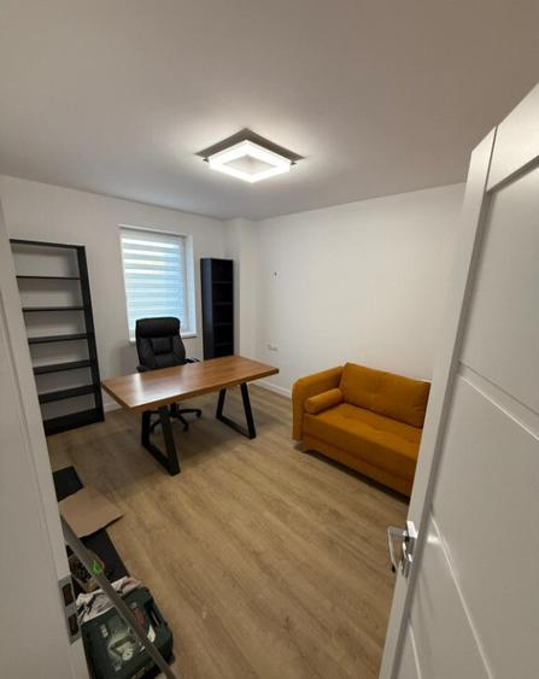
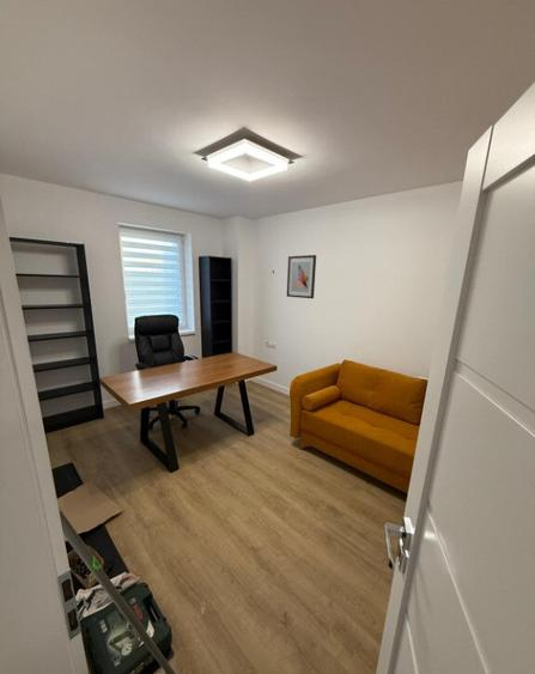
+ wall art (300, 277)
